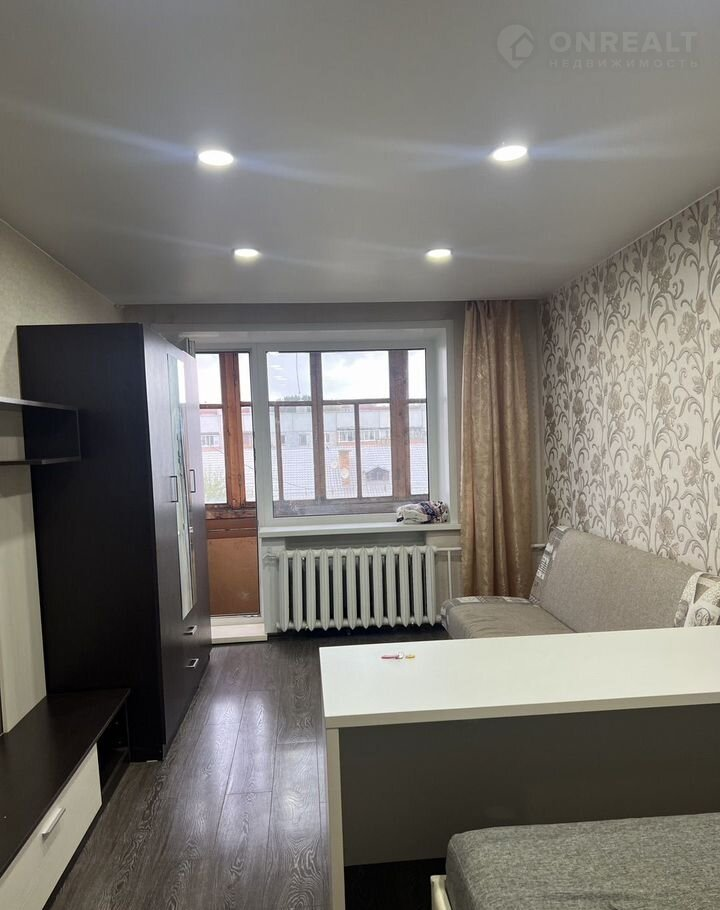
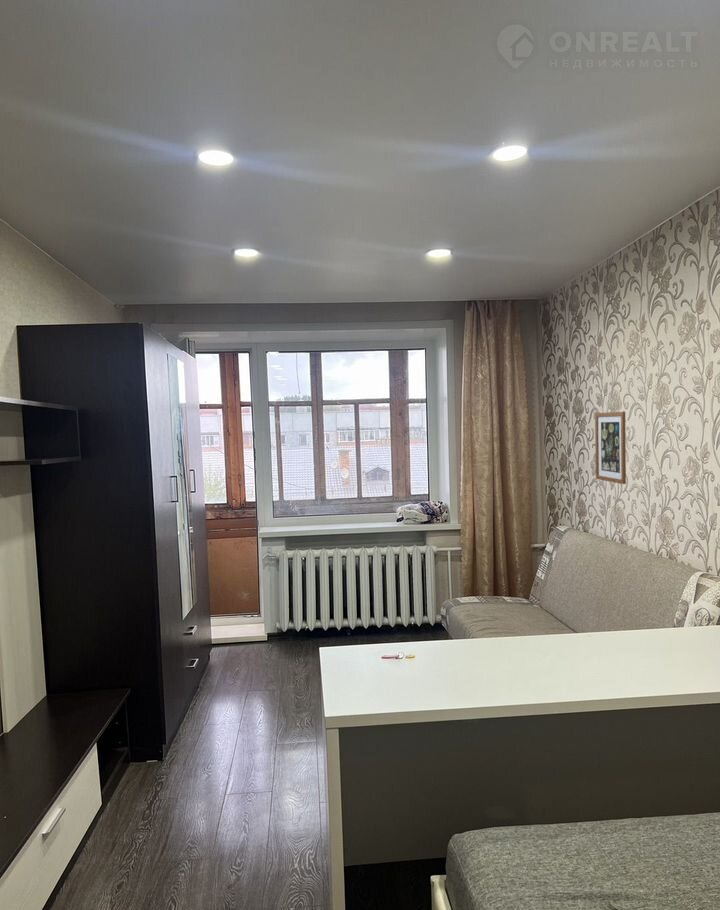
+ wall art (609, 447)
